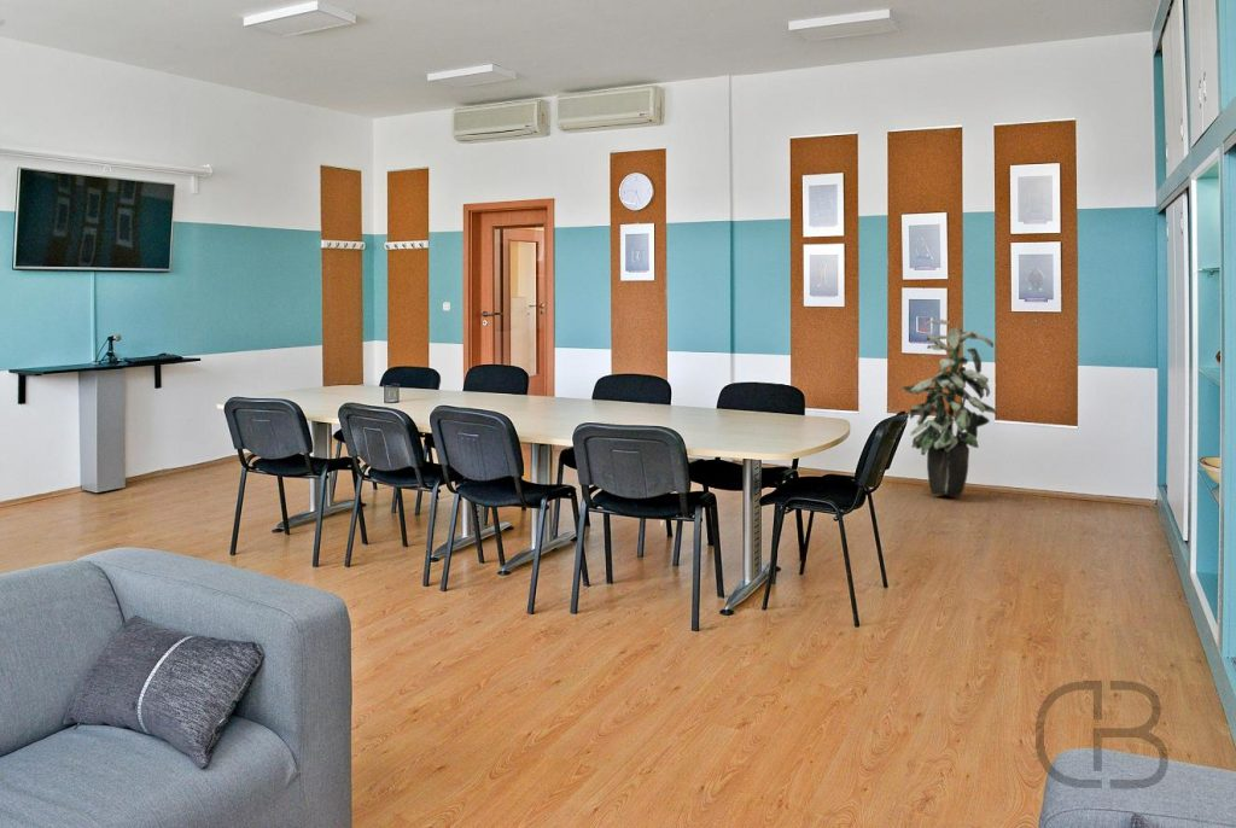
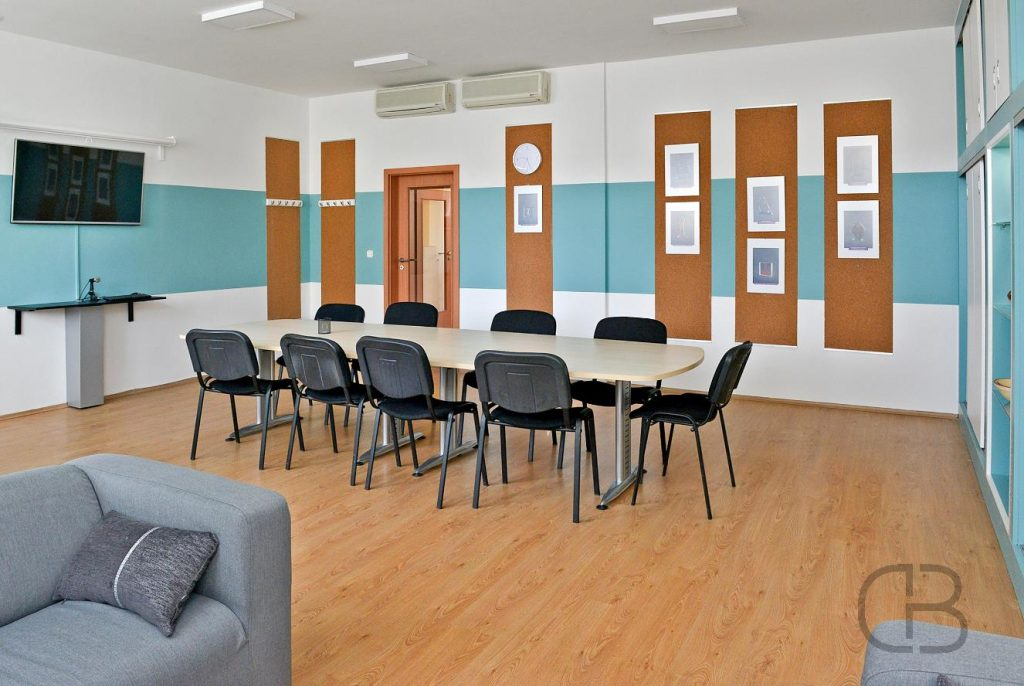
- indoor plant (944, 407)
